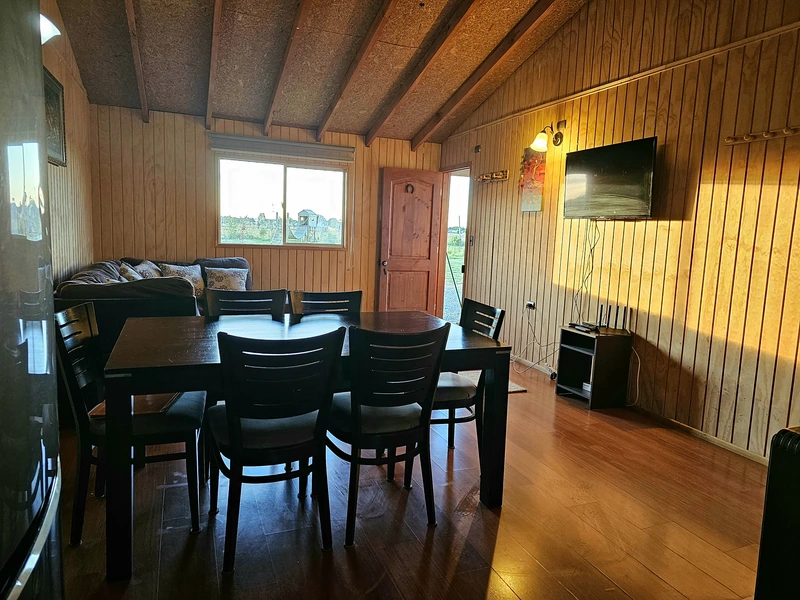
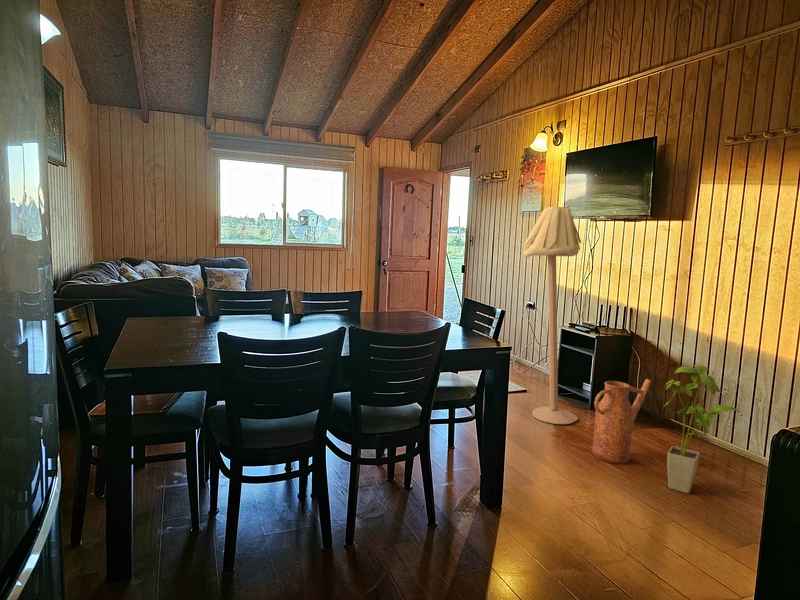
+ floor lamp (551, 313)
+ watering can (620, 418)
+ house plant (696, 429)
